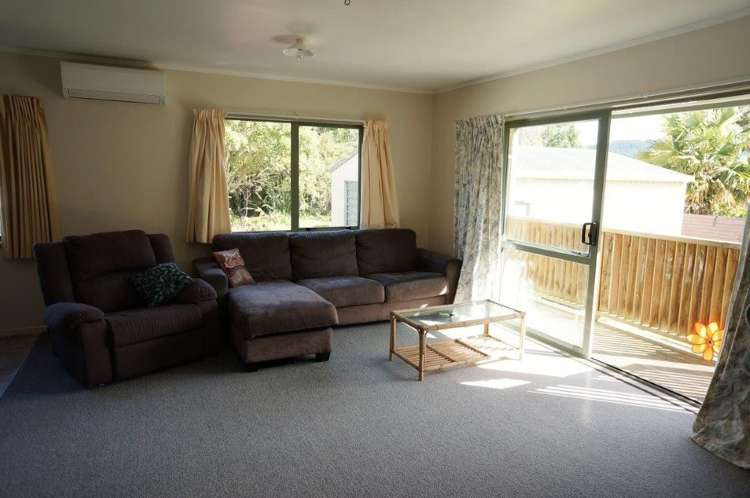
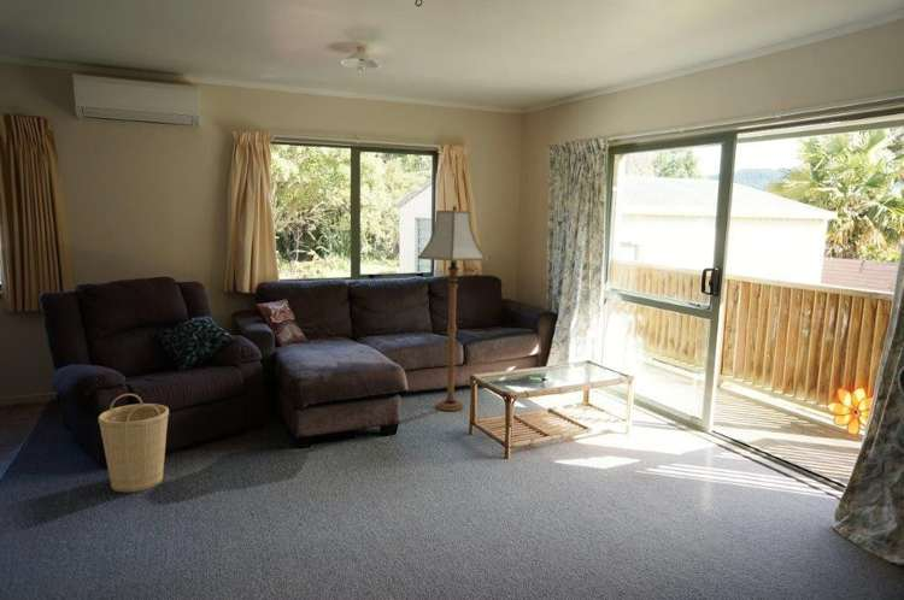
+ basket (135, 441)
+ floor lamp (452, 307)
